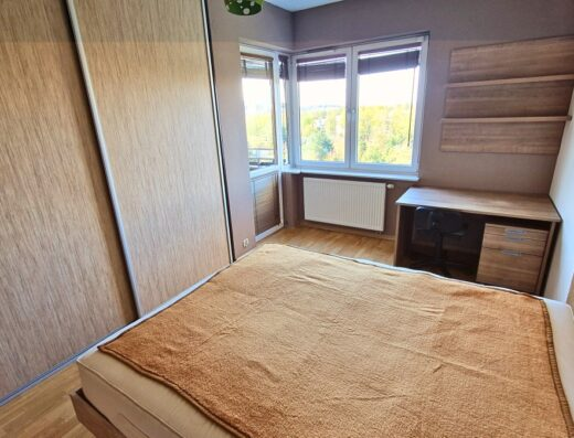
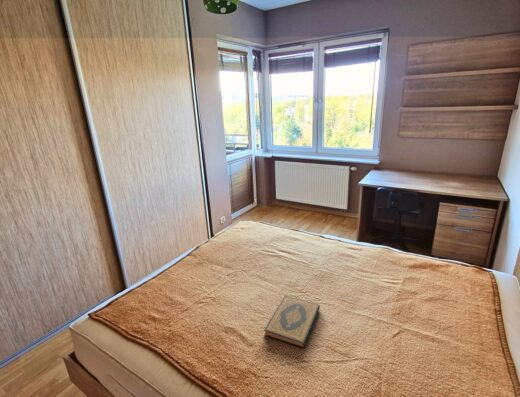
+ hardback book (293, 319)
